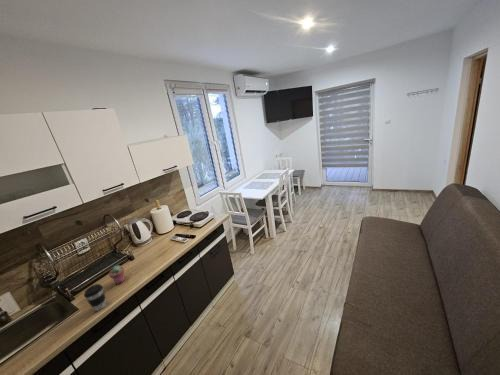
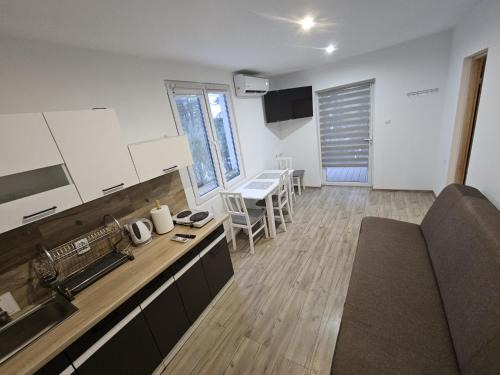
- coffee cup (96, 297)
- potted succulent (117, 273)
